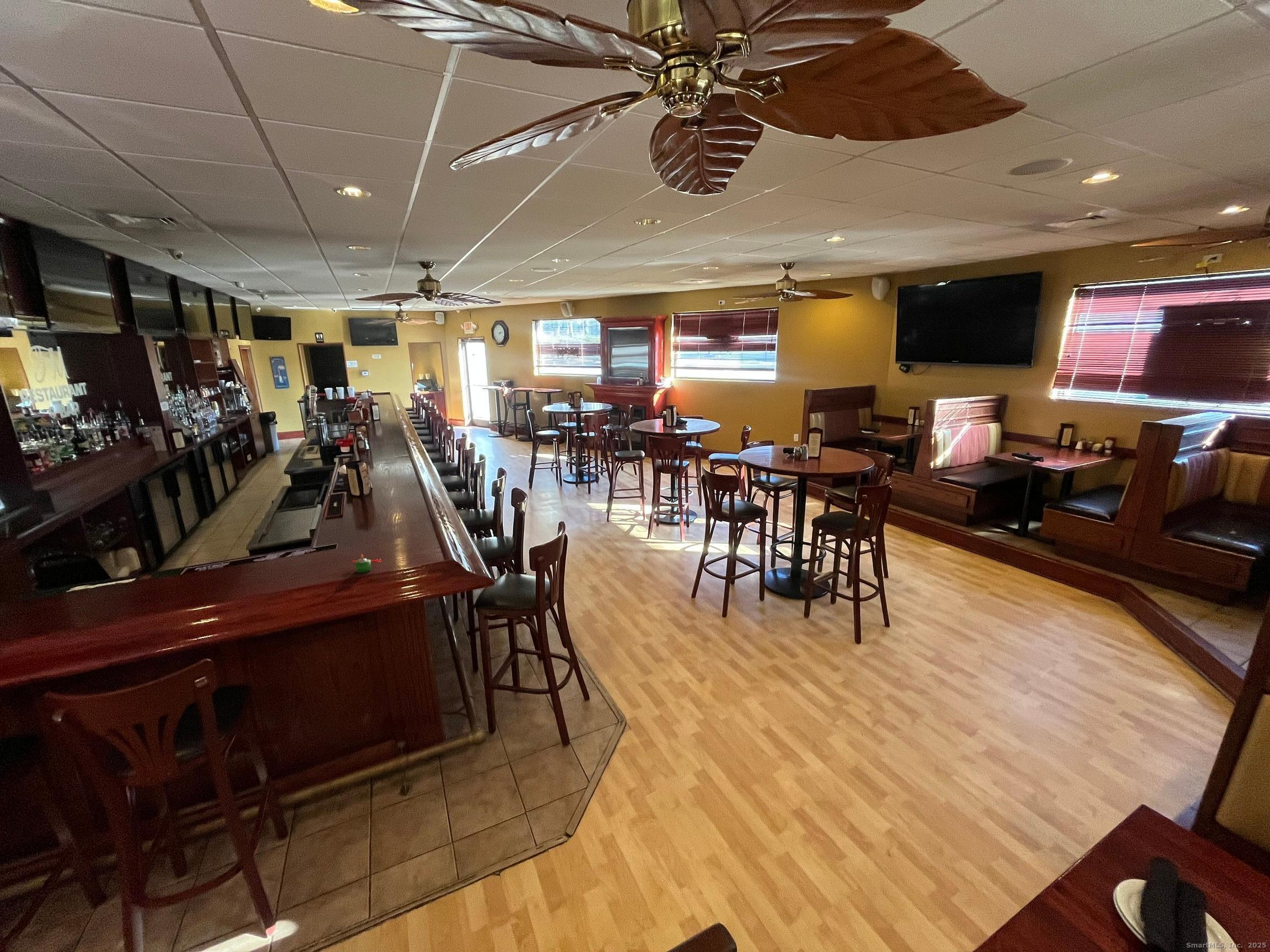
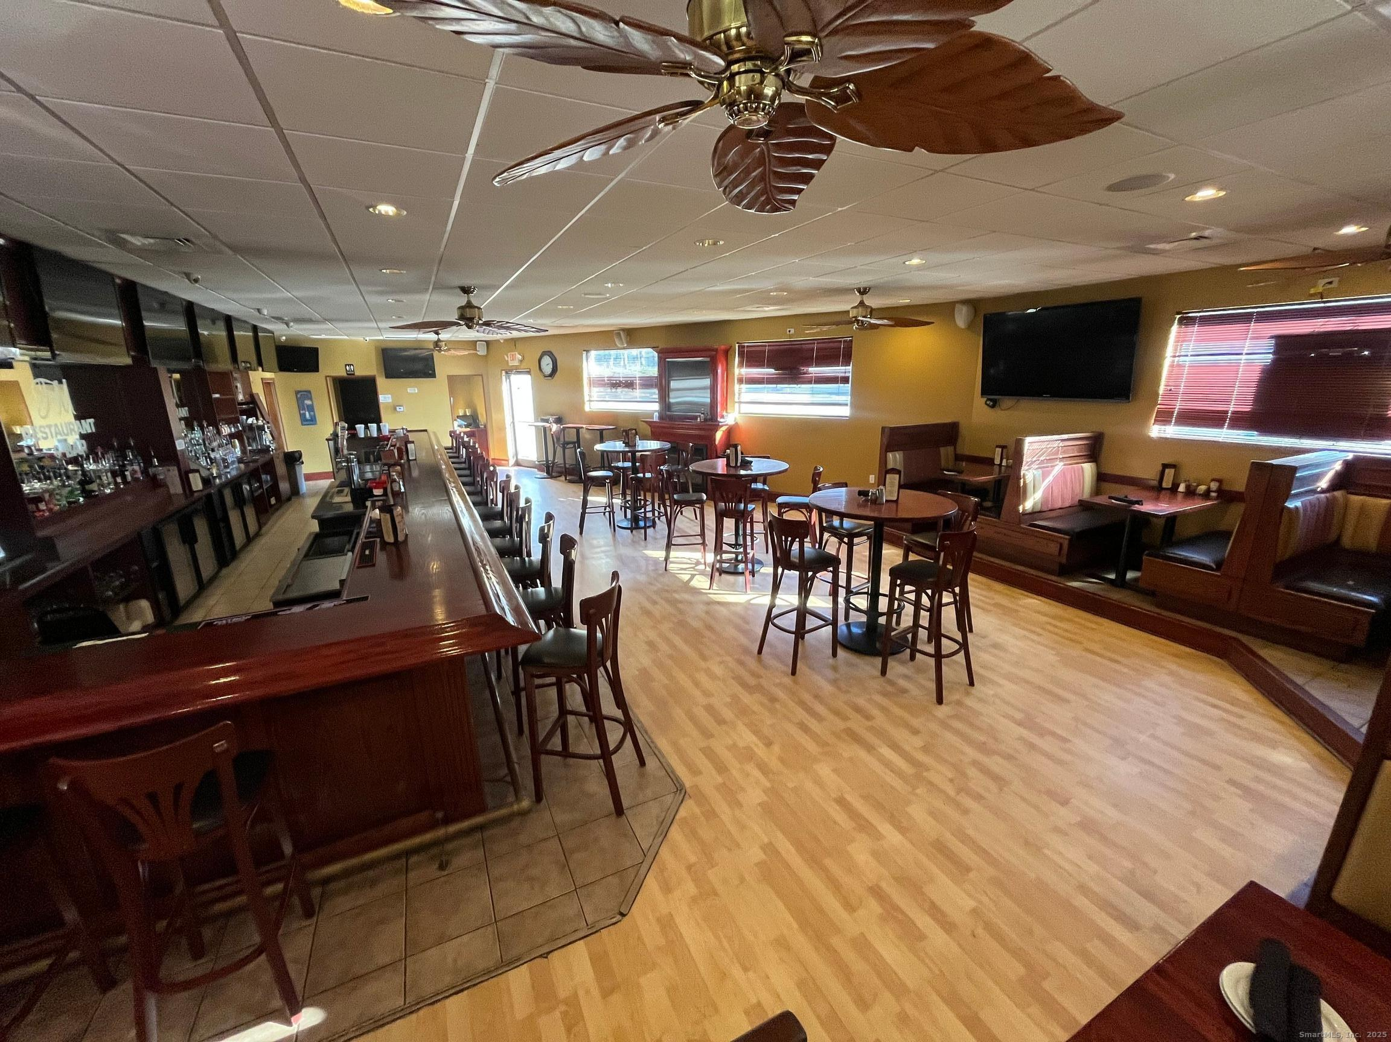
- candle (367, 559)
